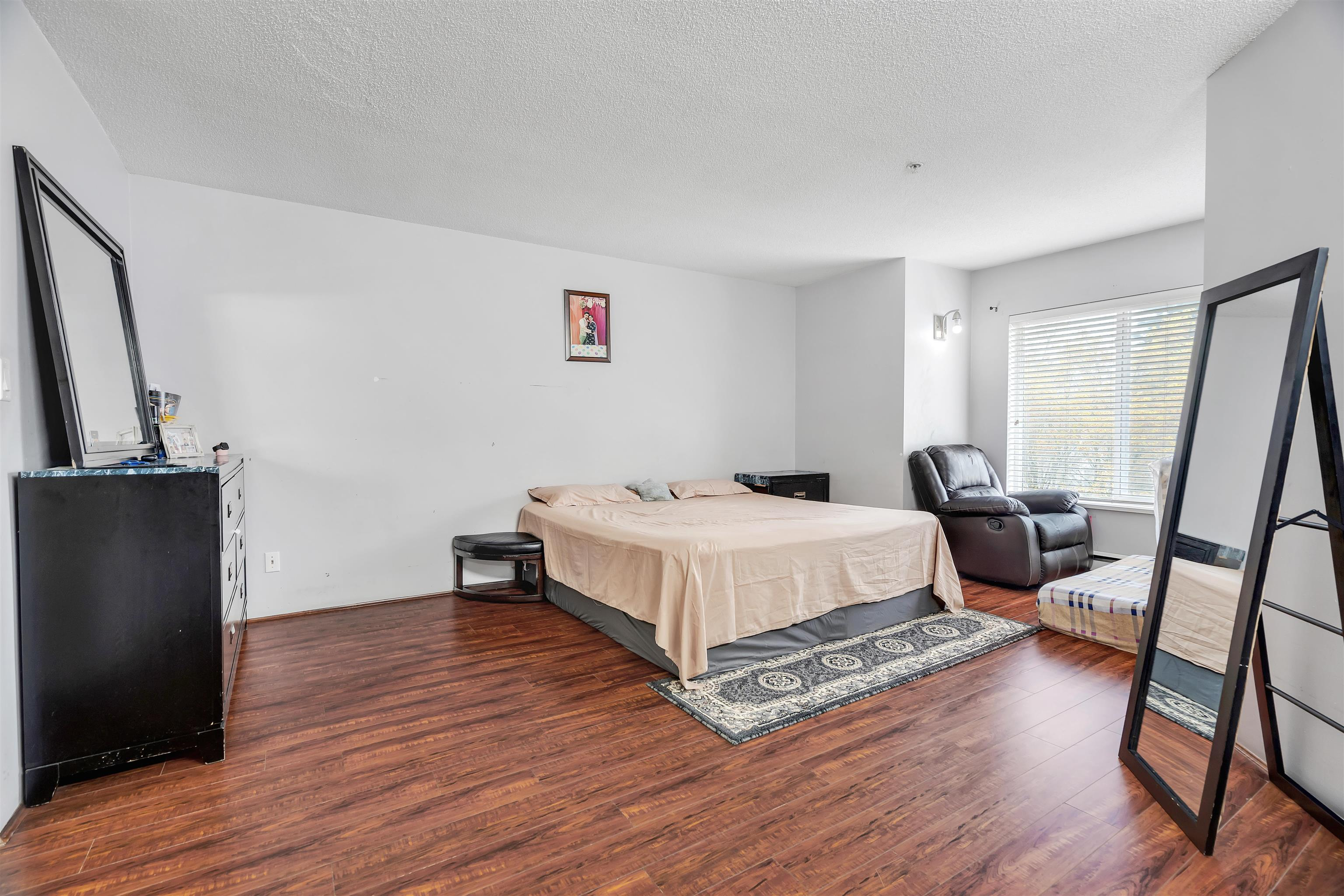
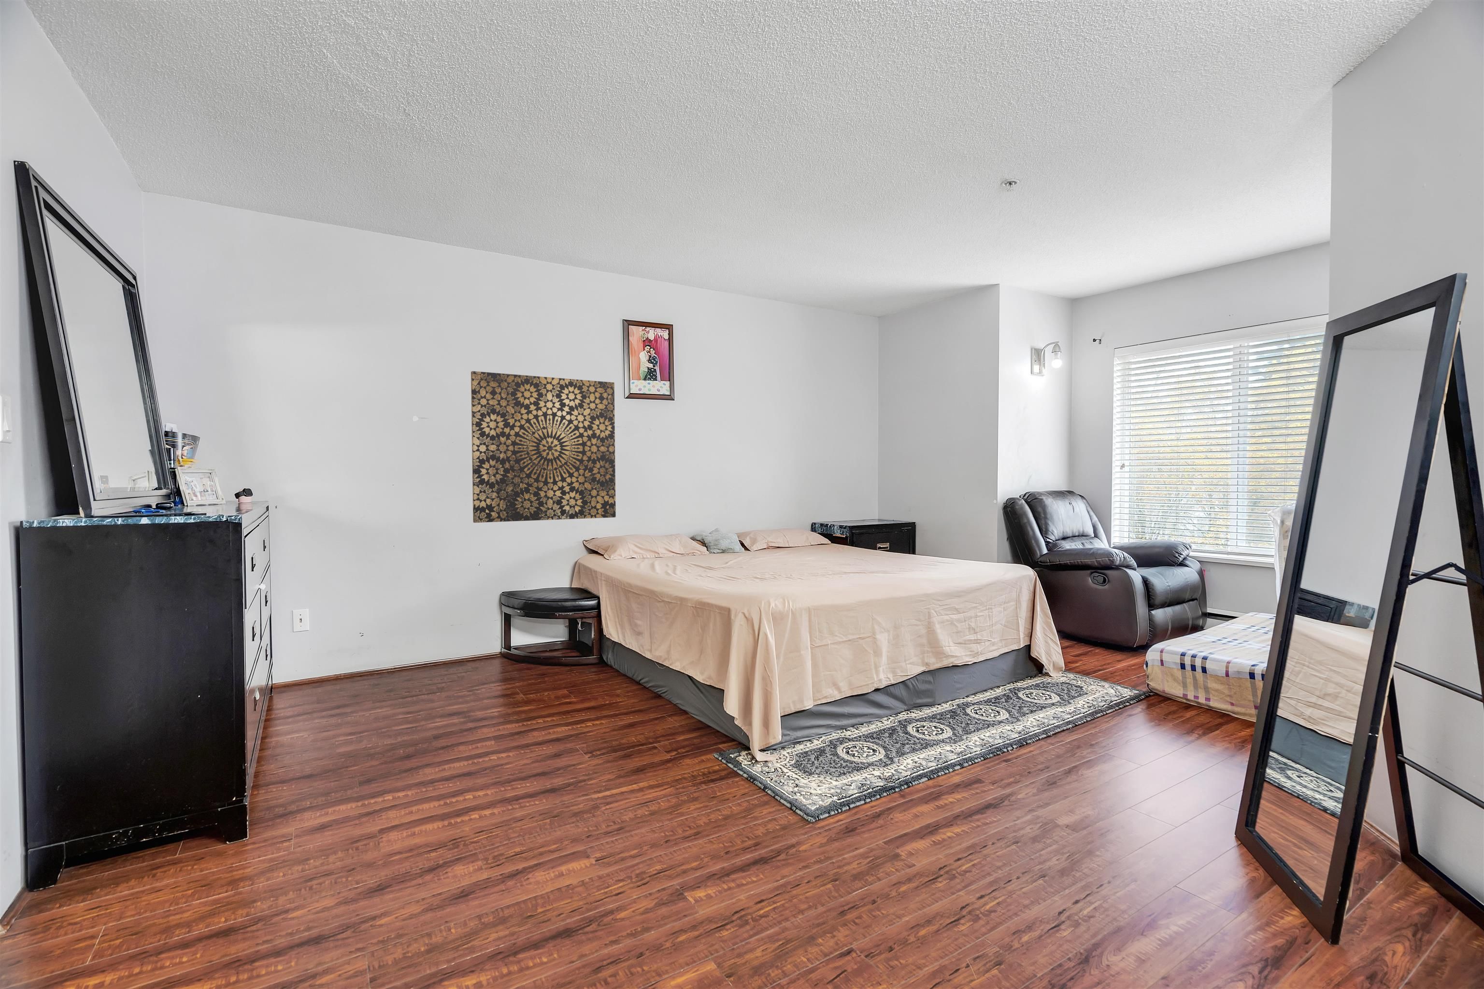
+ wall art (548, 448)
